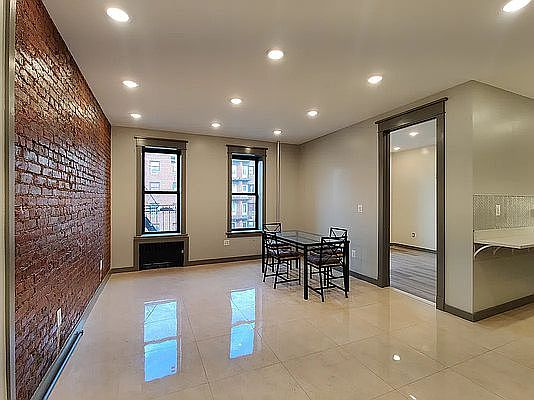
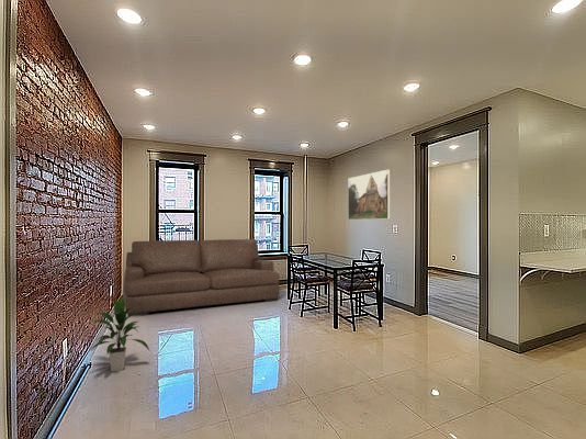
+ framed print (367, 196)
+ indoor plant (120, 333)
+ sofa (203, 270)
